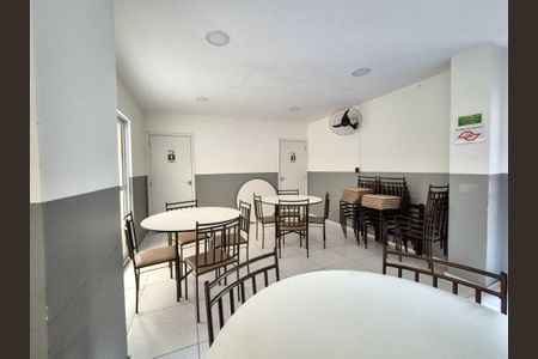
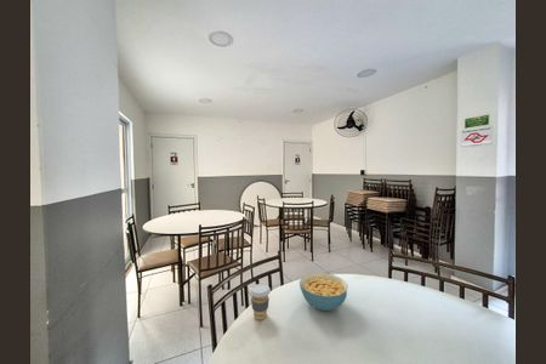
+ coffee cup (260, 301)
+ cereal bowl (323, 294)
